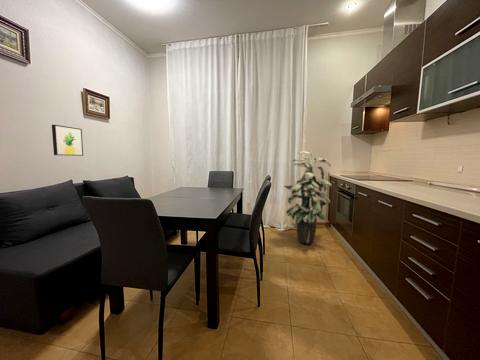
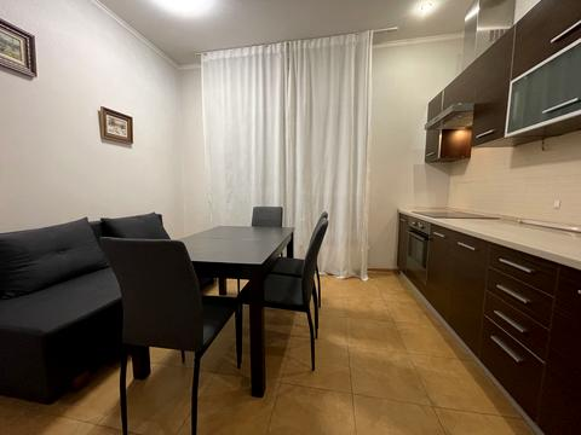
- indoor plant (306, 196)
- wall art (68, 141)
